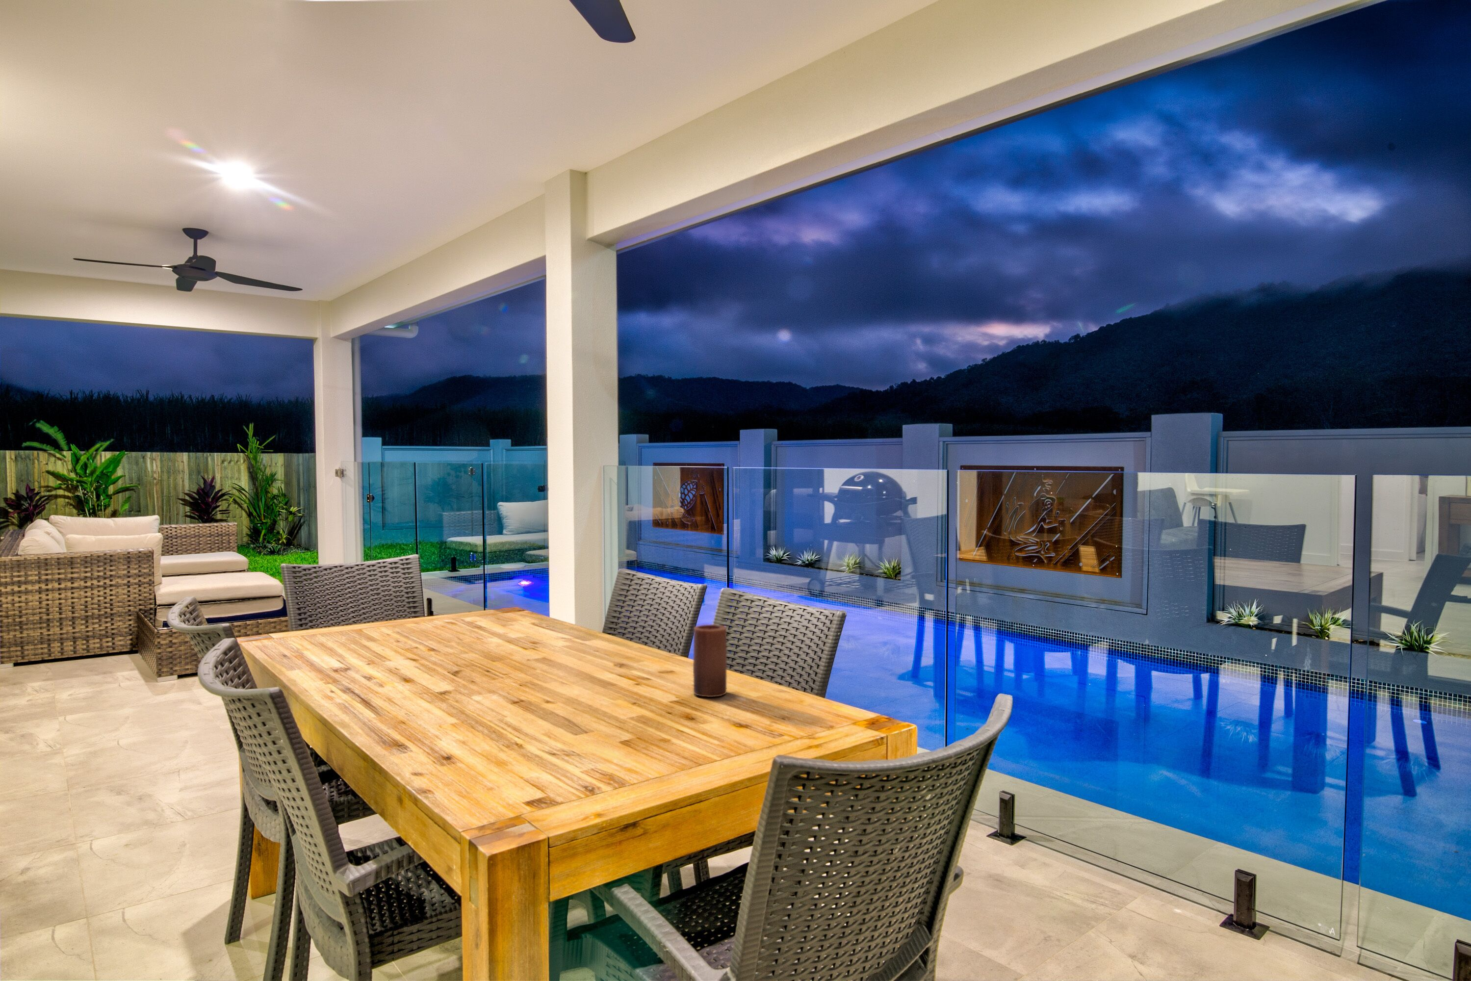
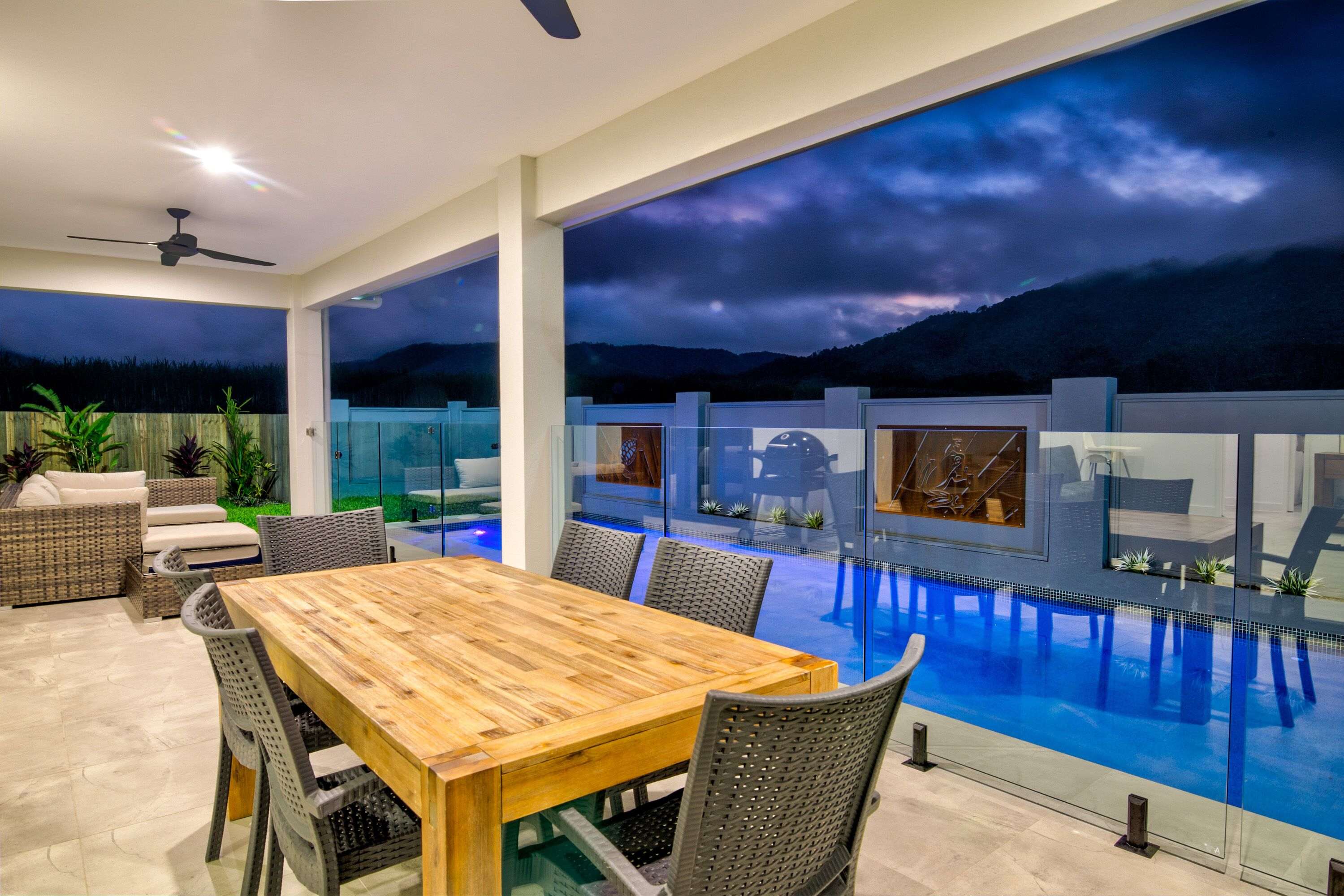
- candle (709, 660)
